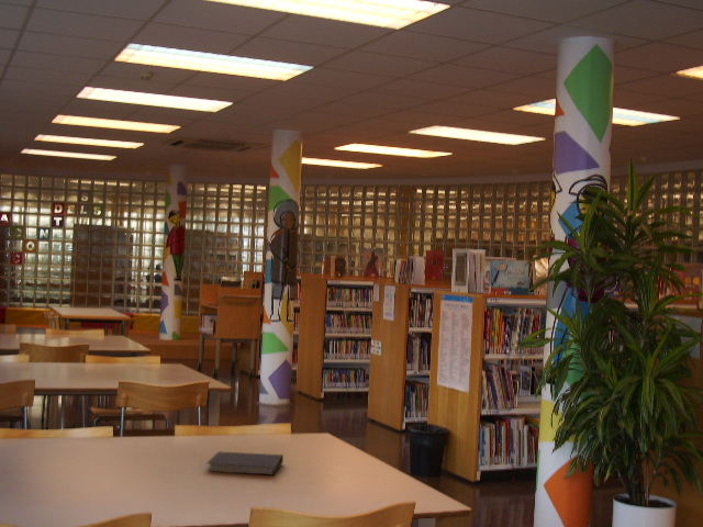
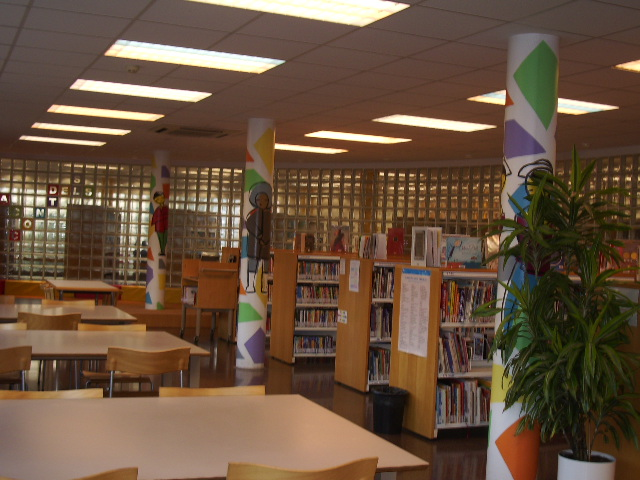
- notebook (245, 462)
